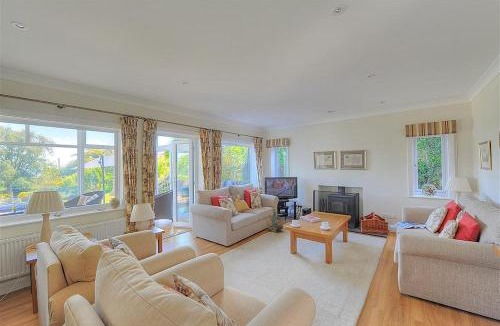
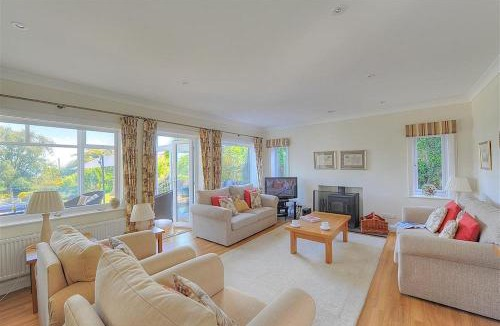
- decorative plant (273, 219)
